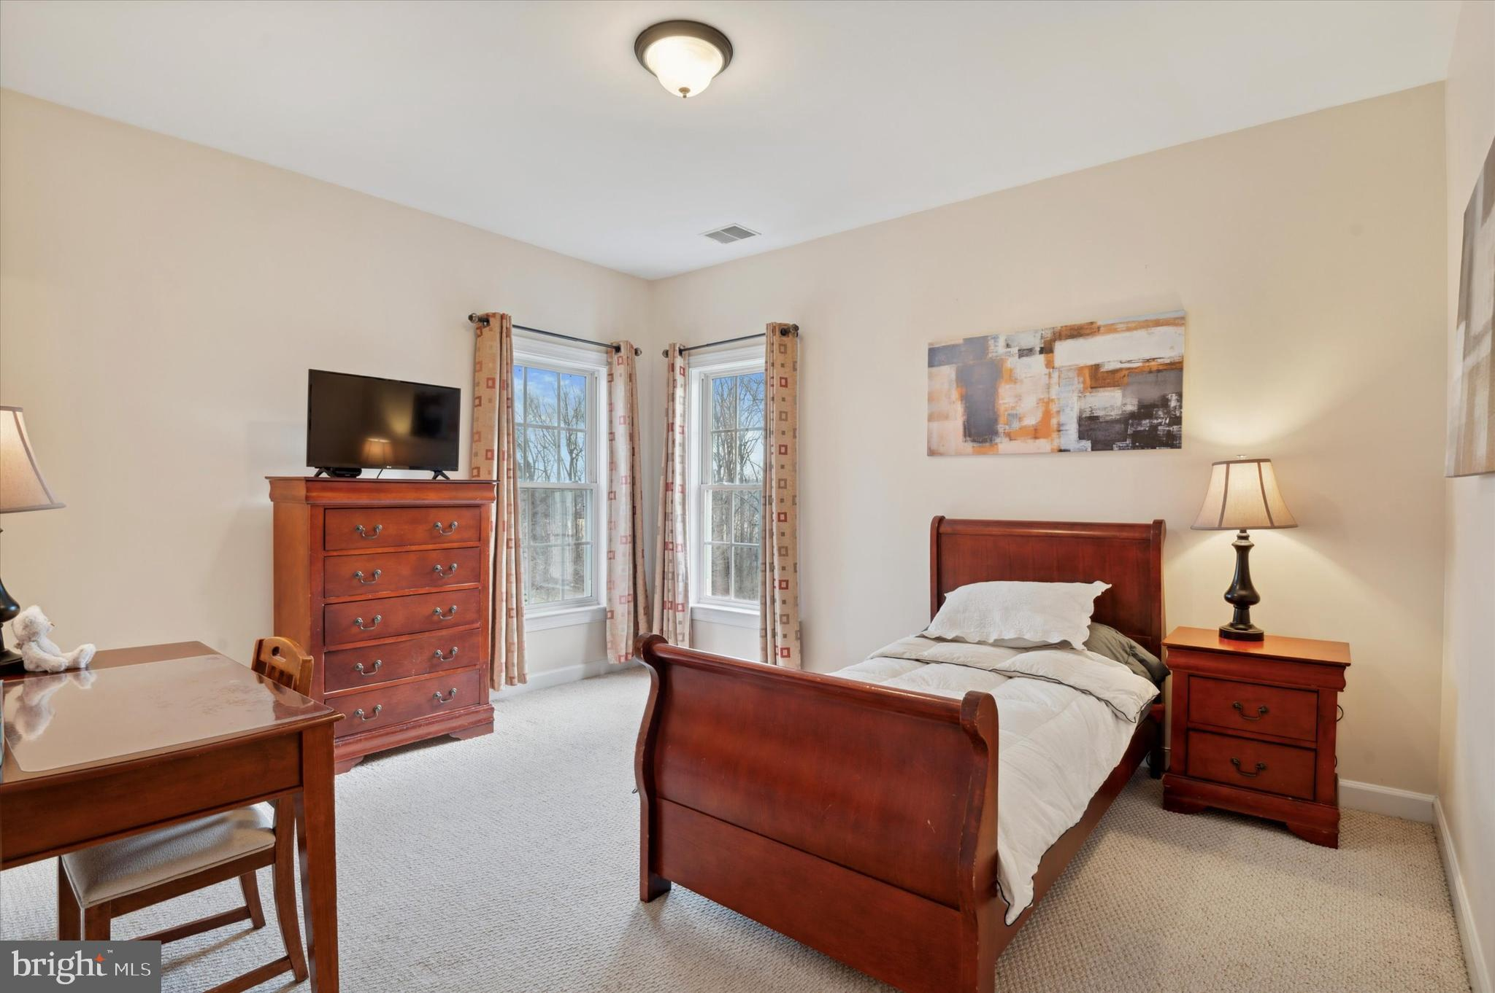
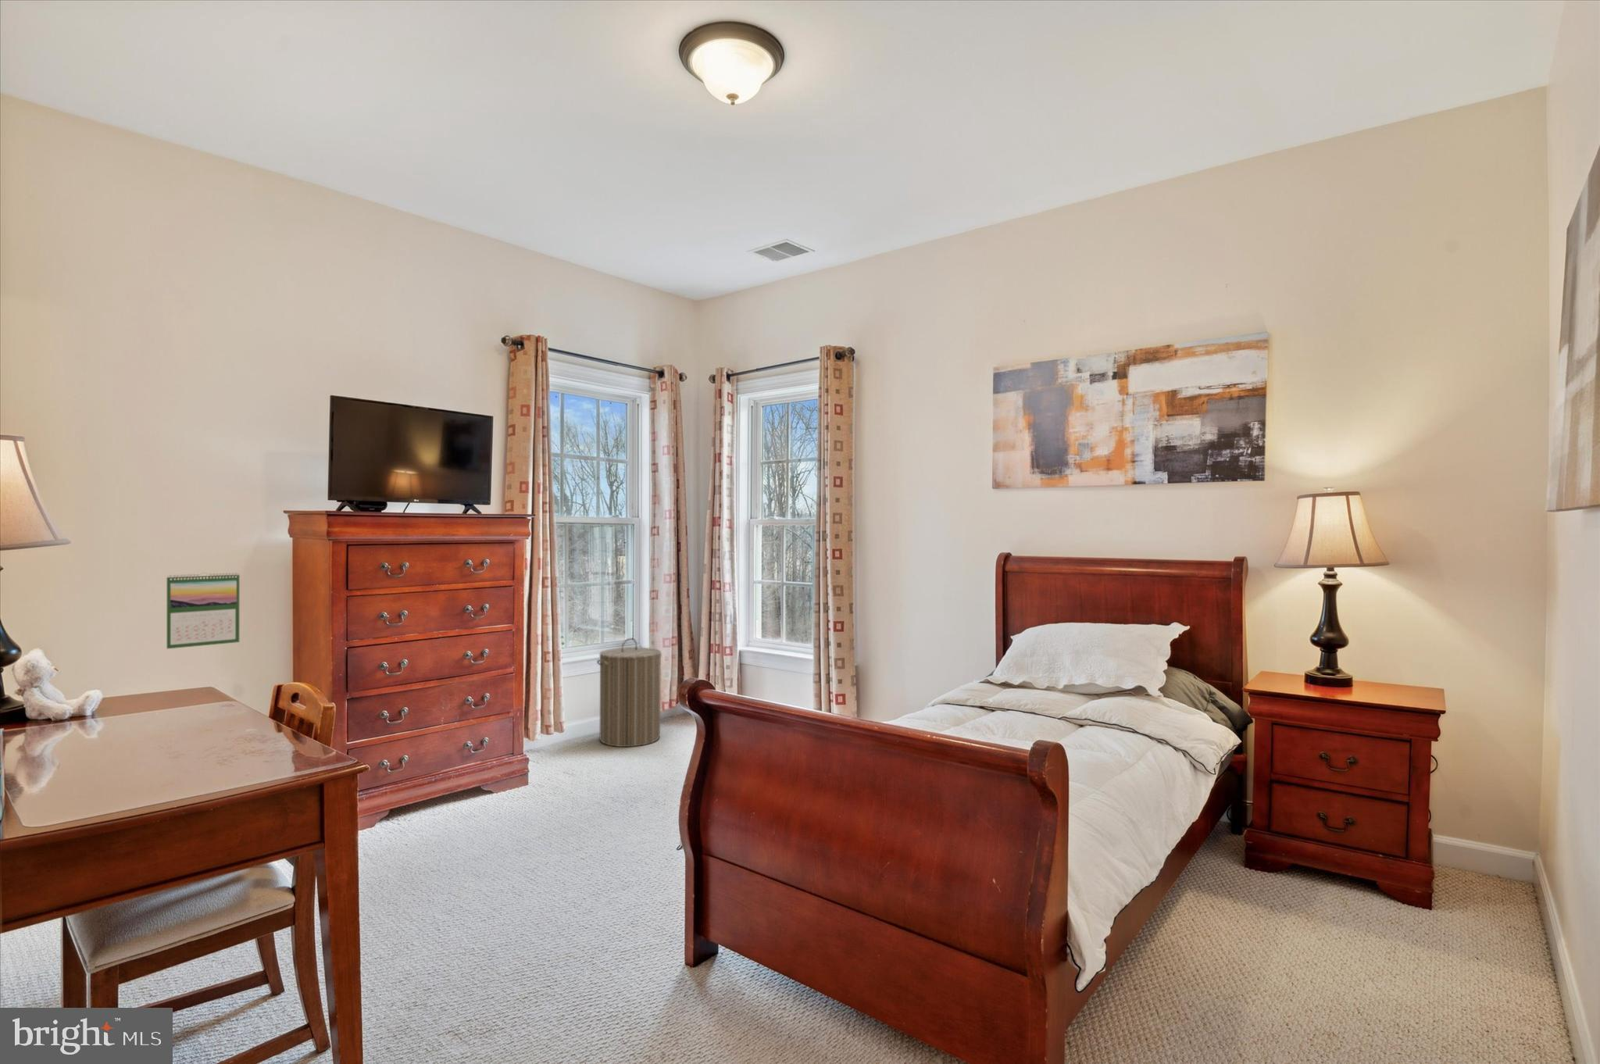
+ calendar (204, 608)
+ laundry hamper (630, 689)
